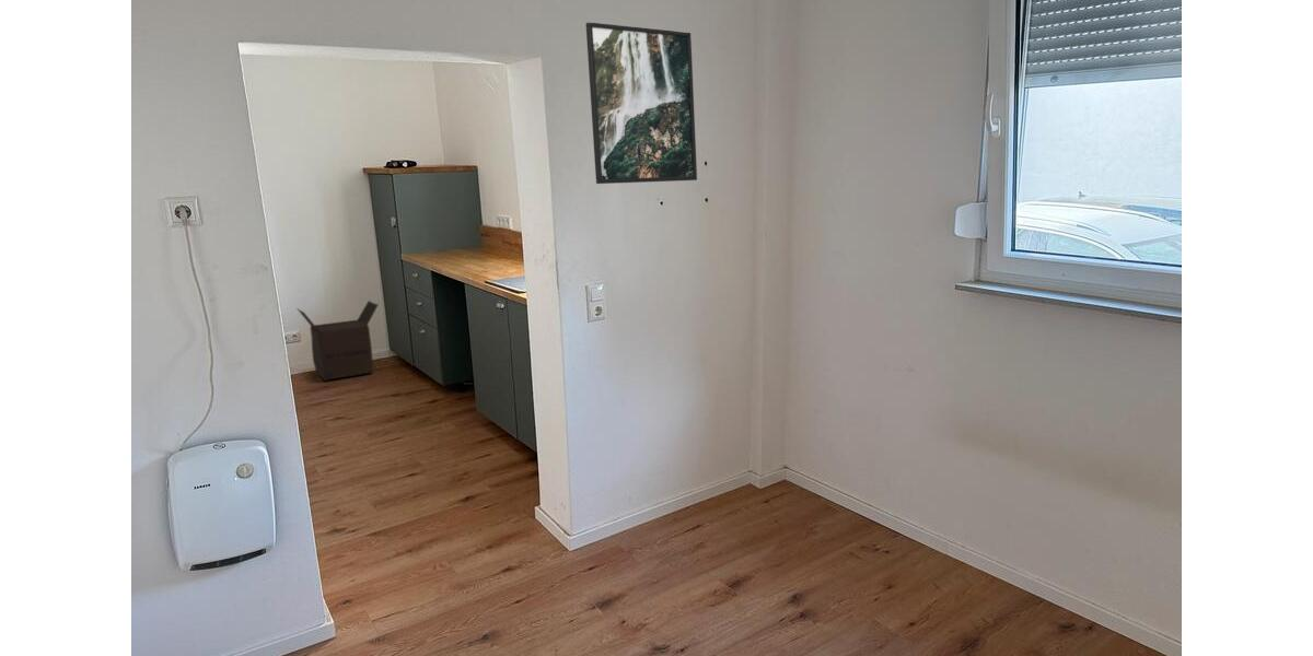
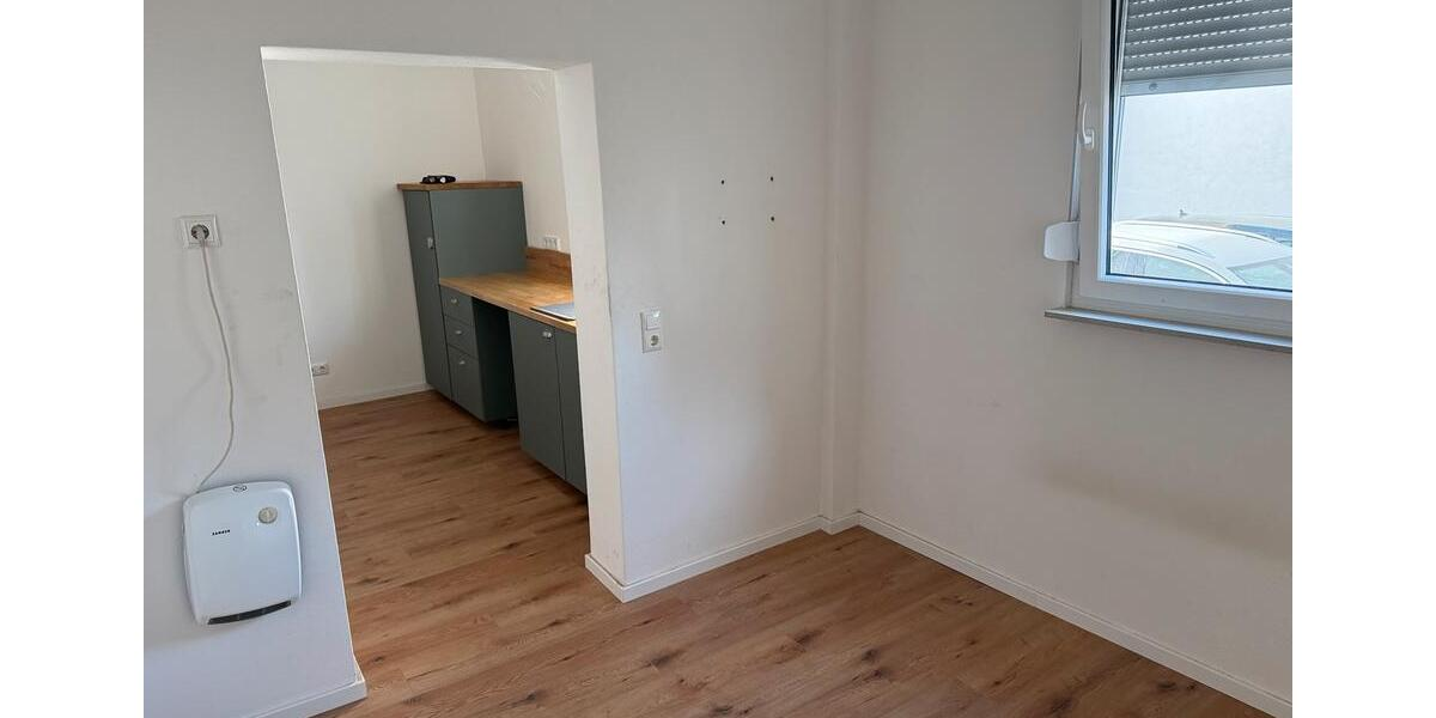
- cardboard box (341, 339)
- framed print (644, 106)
